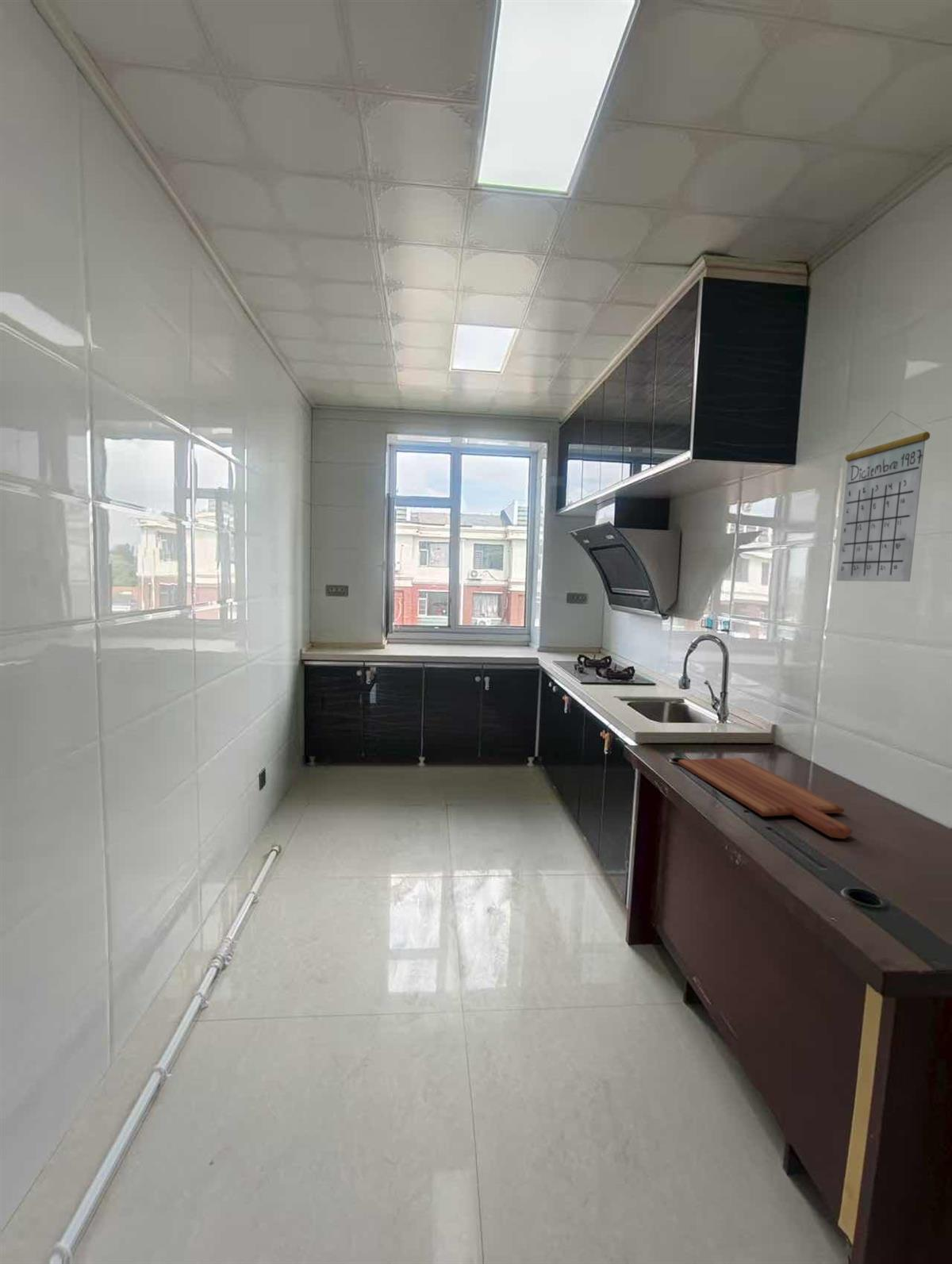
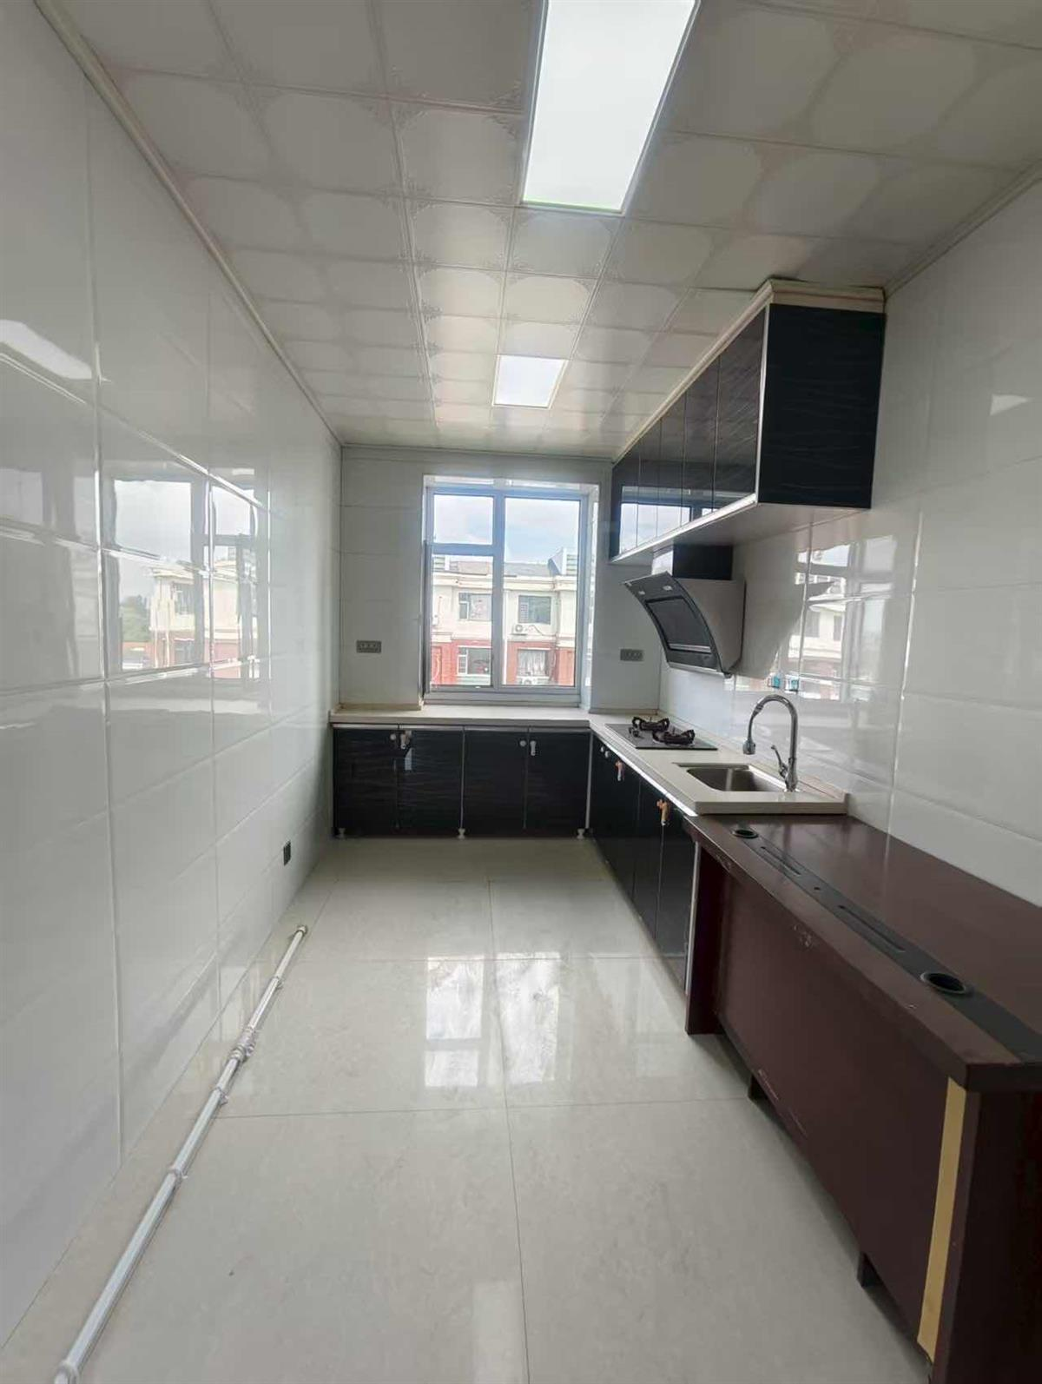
- cutting board (754, 785)
- calendar (879, 497)
